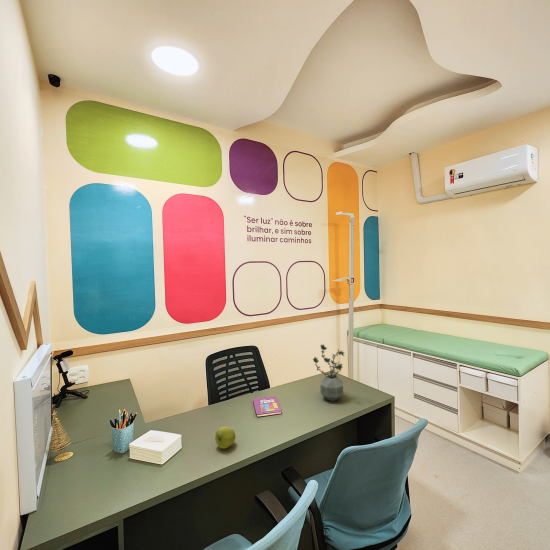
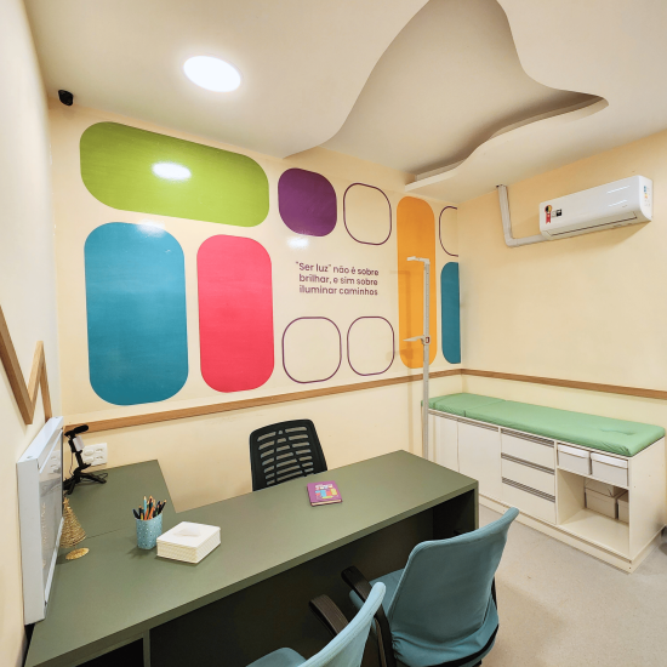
- potted plant (330, 371)
- apple (225, 437)
